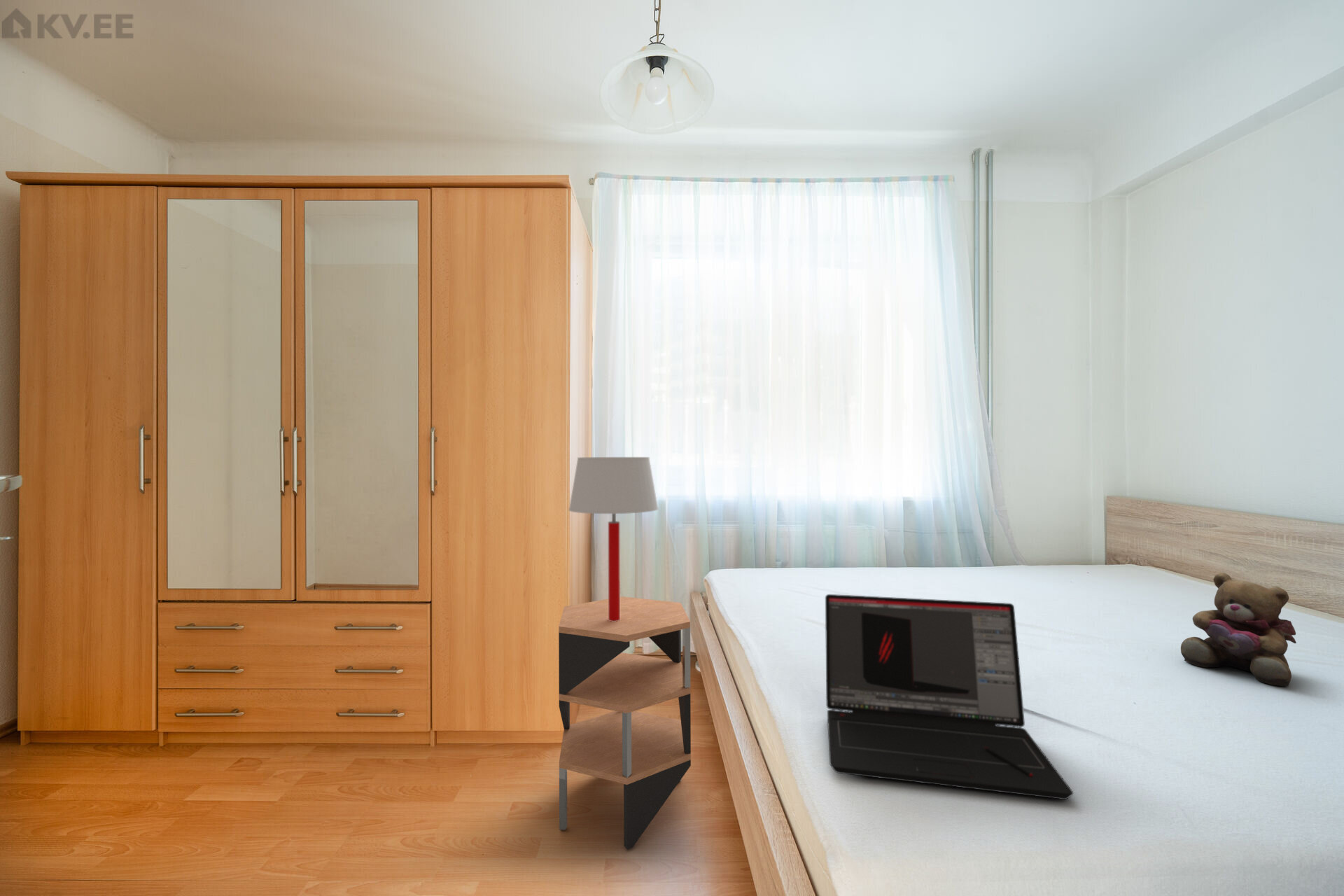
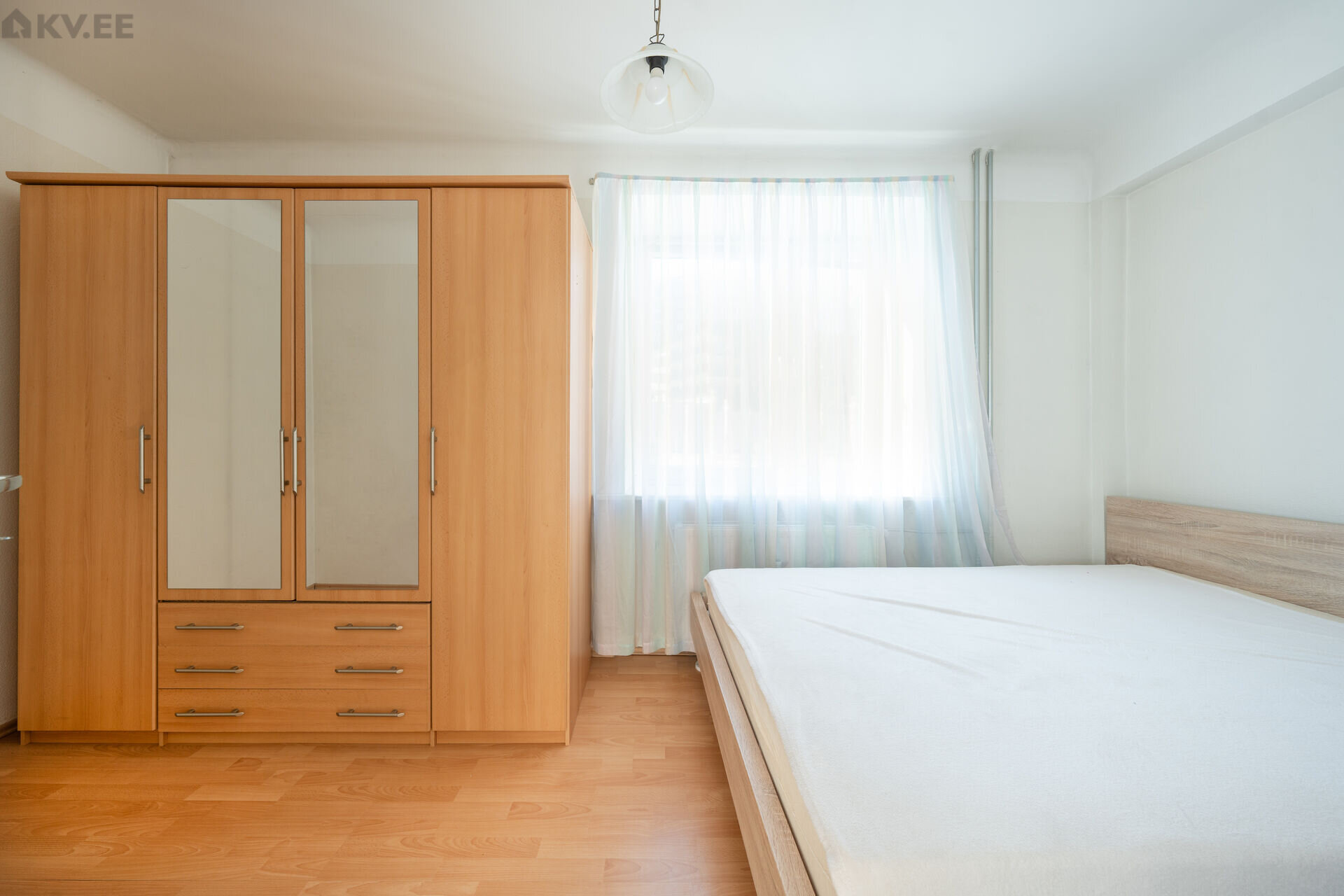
- table lamp (614, 538)
- side table (624, 708)
- laptop (929, 681)
- teddy bear (1238, 622)
